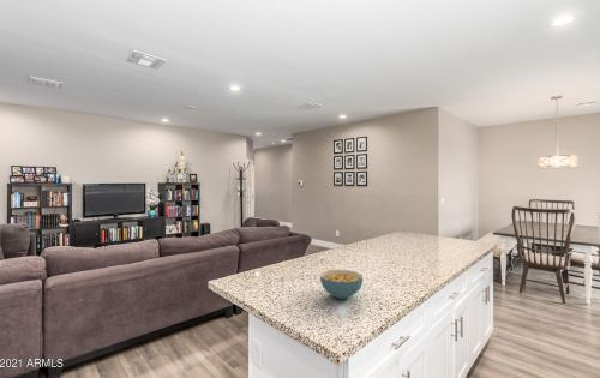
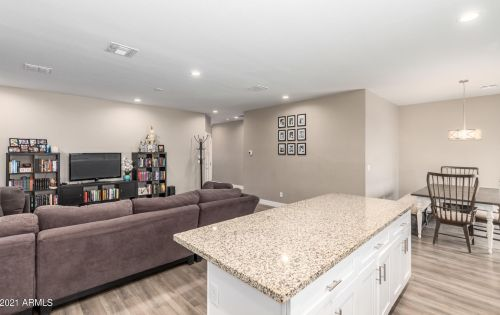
- cereal bowl (341, 286)
